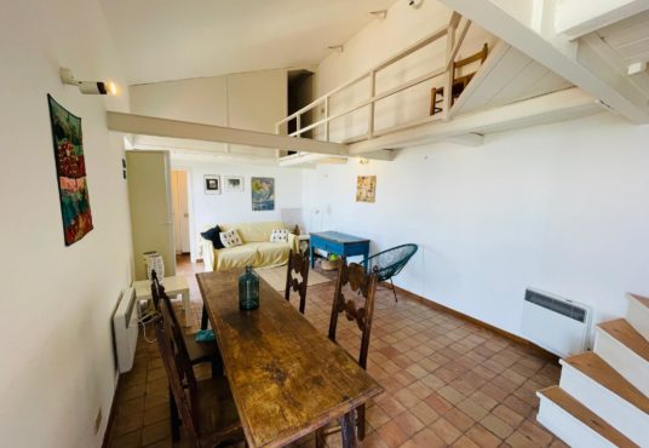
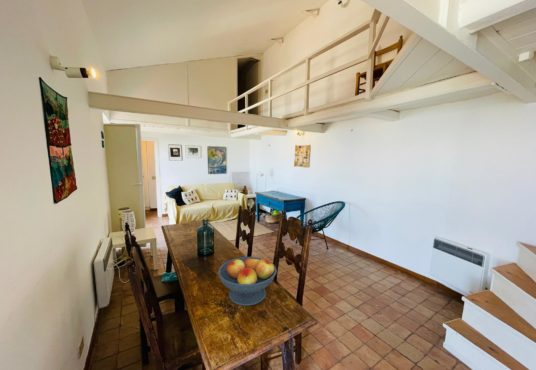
+ fruit bowl (247, 277)
